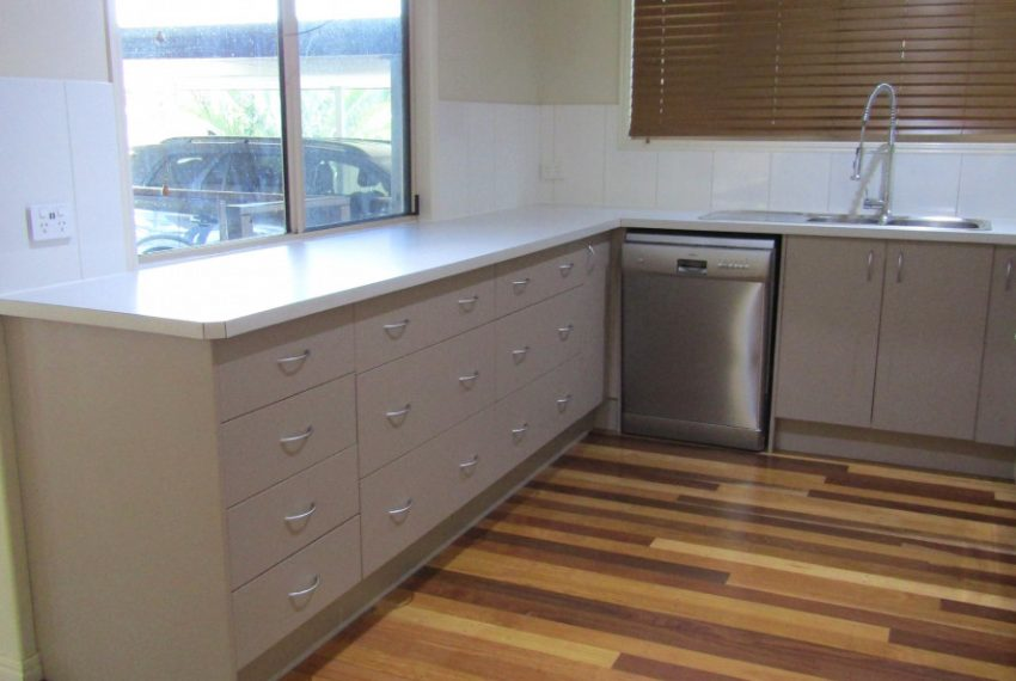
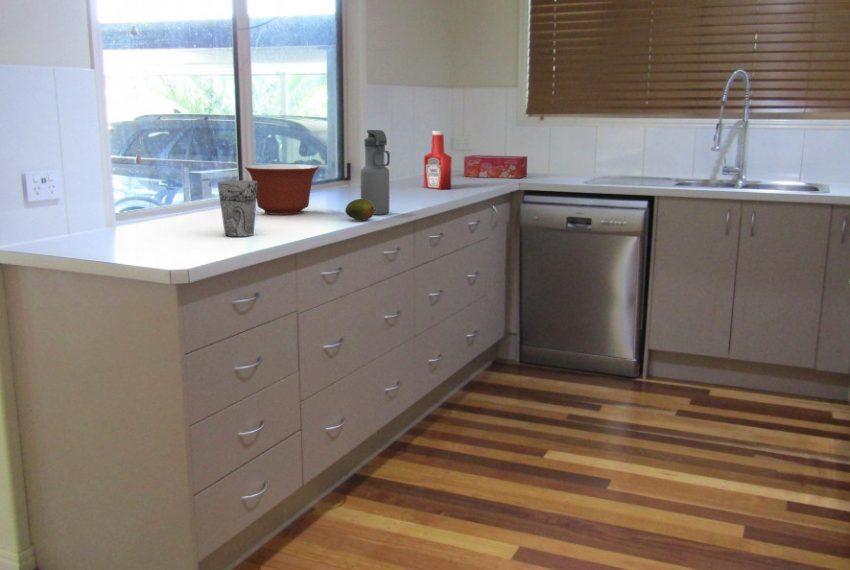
+ fruit (360, 209)
+ water bottle (375, 172)
+ mixing bowl (282, 189)
+ soap bottle (437, 159)
+ cup (238, 208)
+ tissue box (495, 166)
